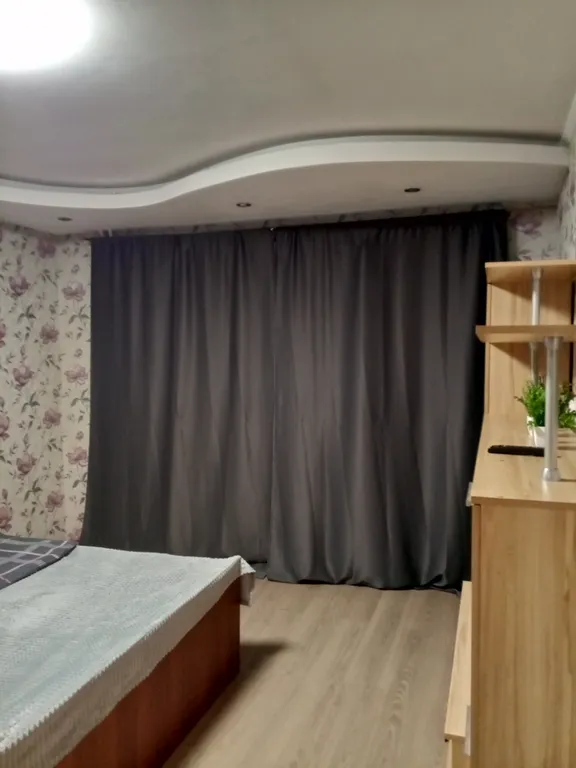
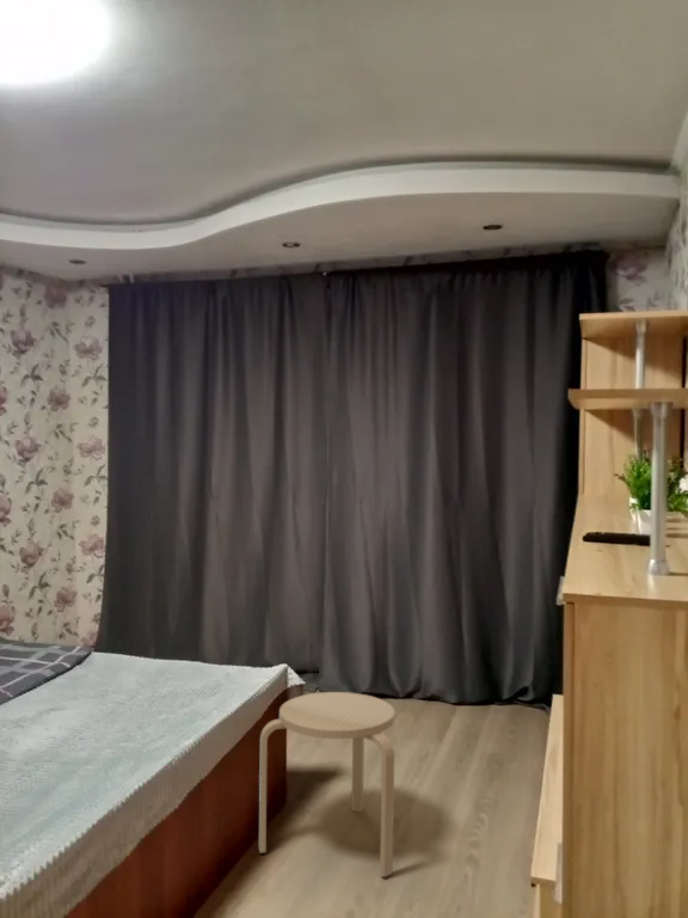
+ stool (352, 772)
